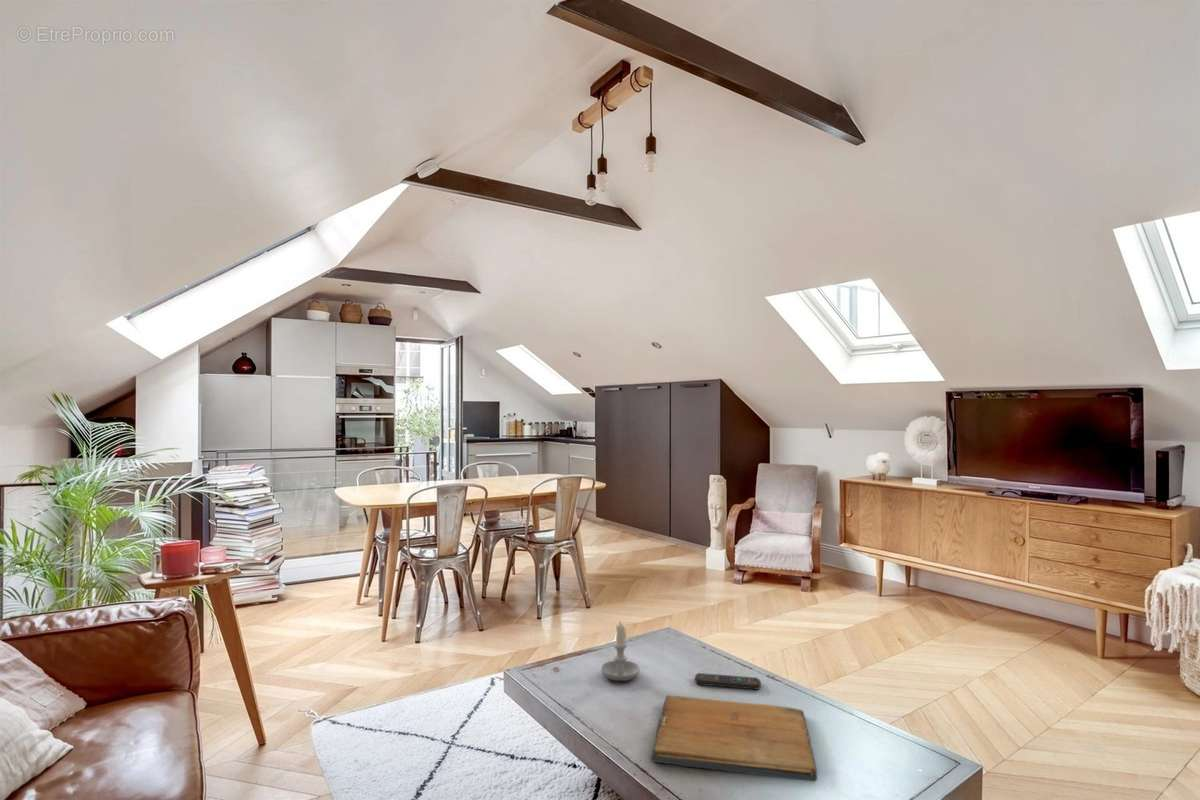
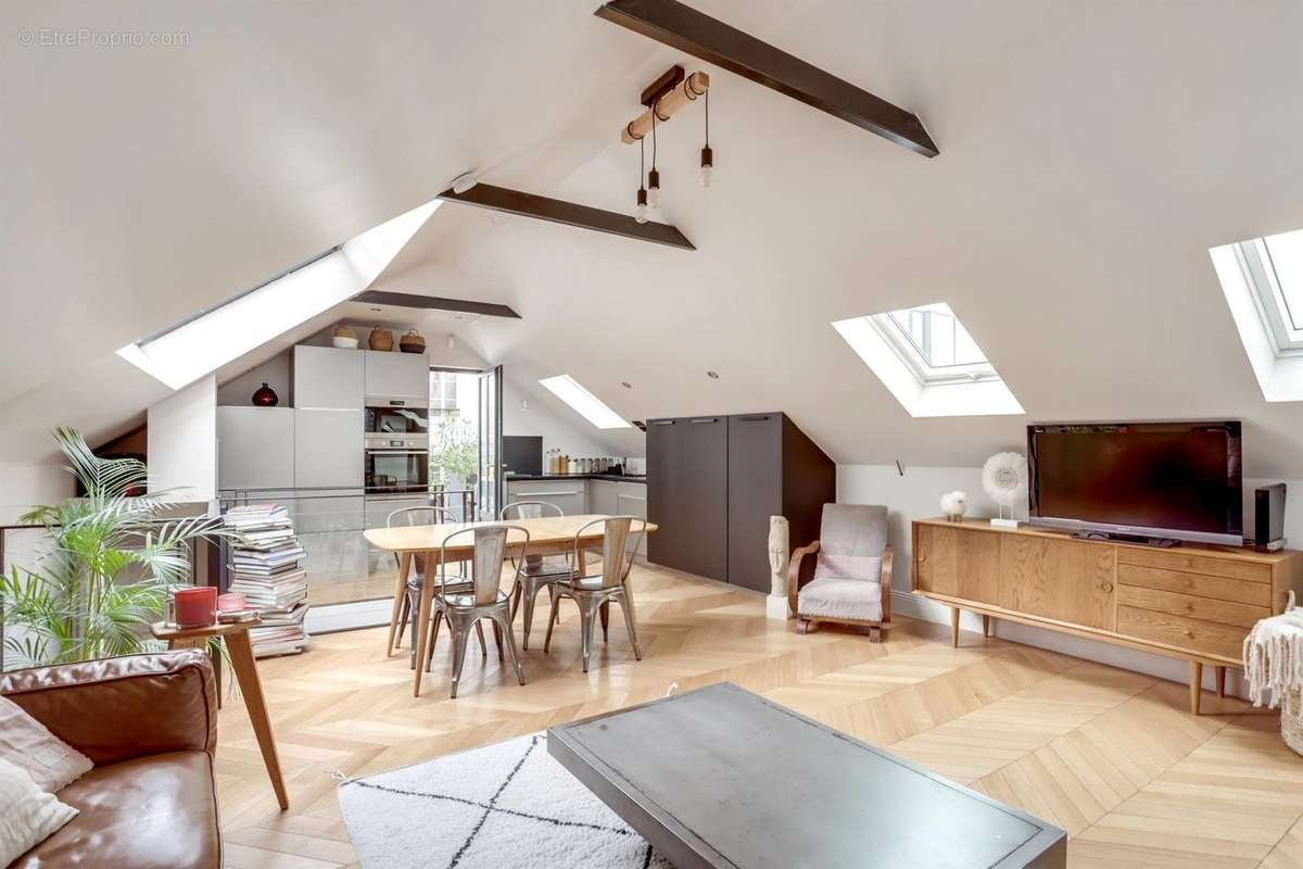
- religious icon (732, 731)
- remote control (727, 680)
- candle (620, 648)
